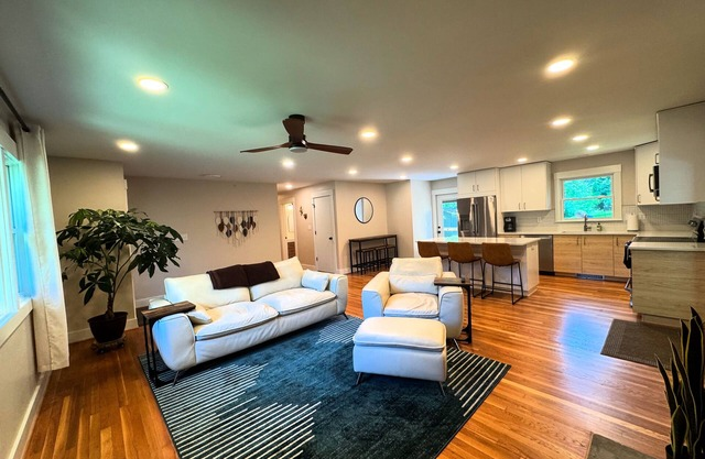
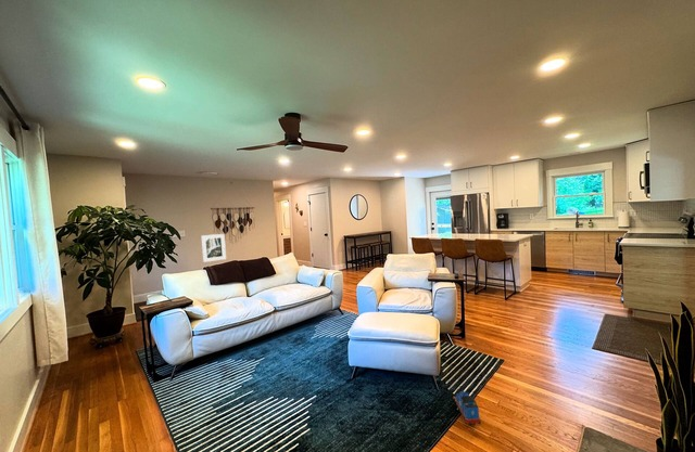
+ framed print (214, 247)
+ toy train (465, 403)
